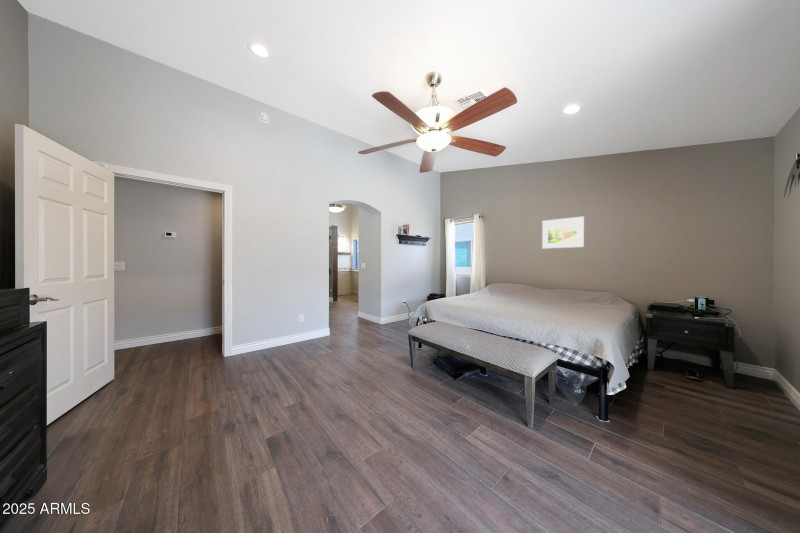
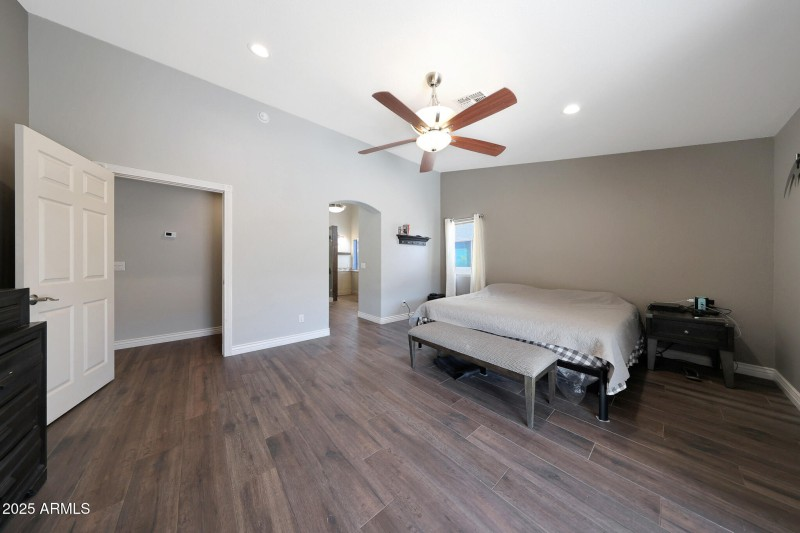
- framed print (562, 233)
